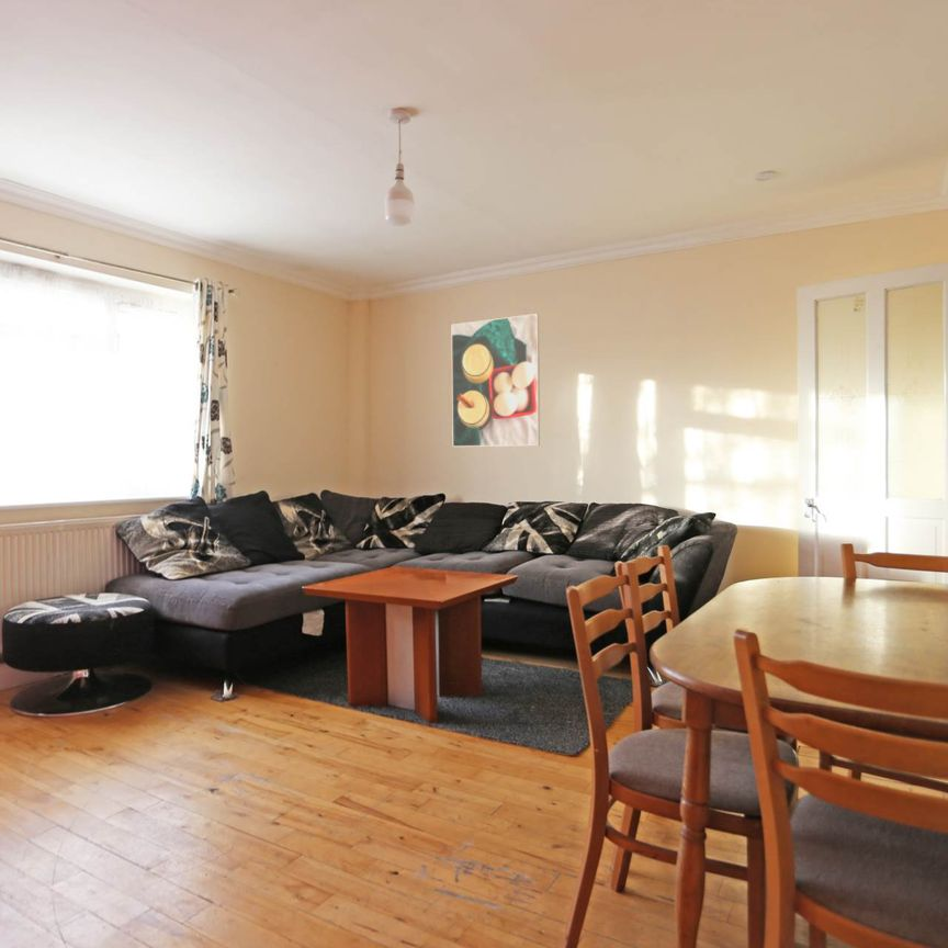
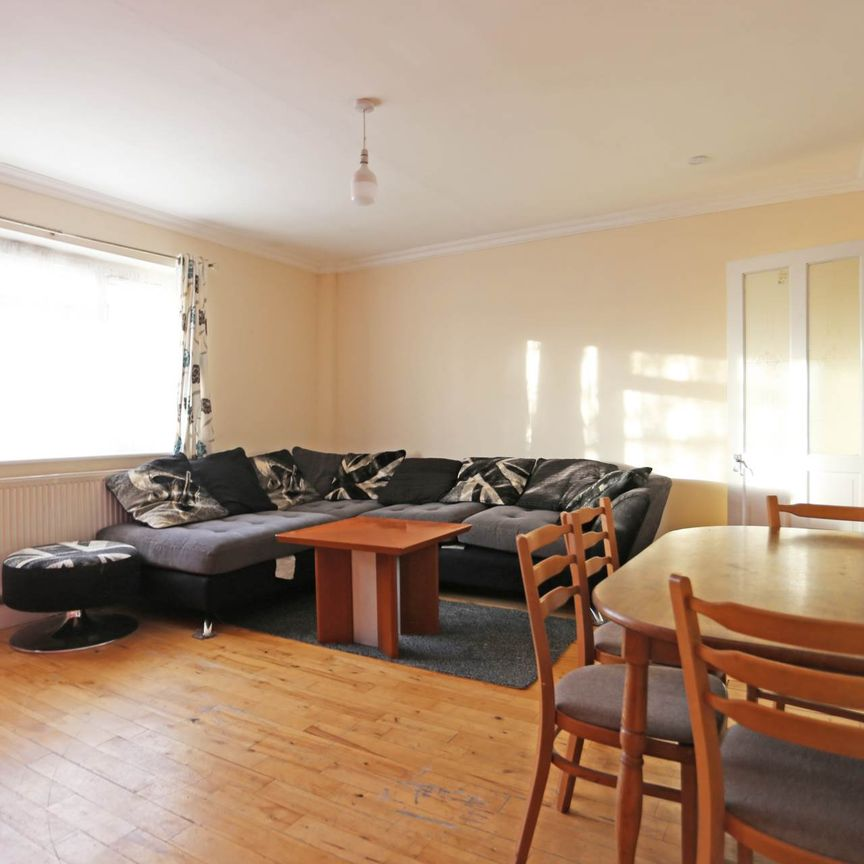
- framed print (494, 383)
